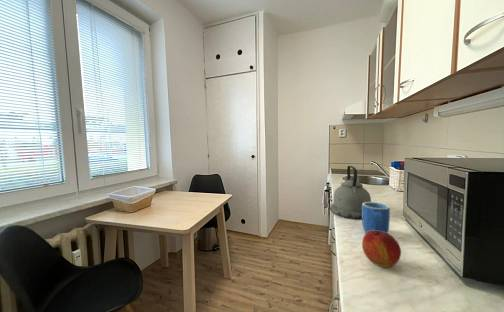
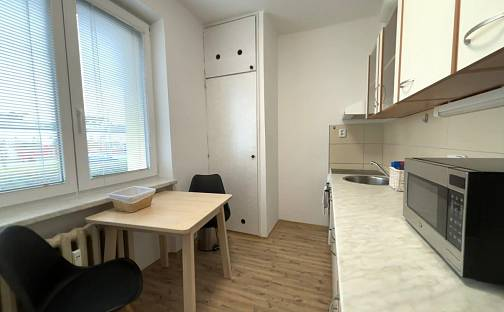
- apple (380, 247)
- mug (375, 220)
- kettle (349, 188)
